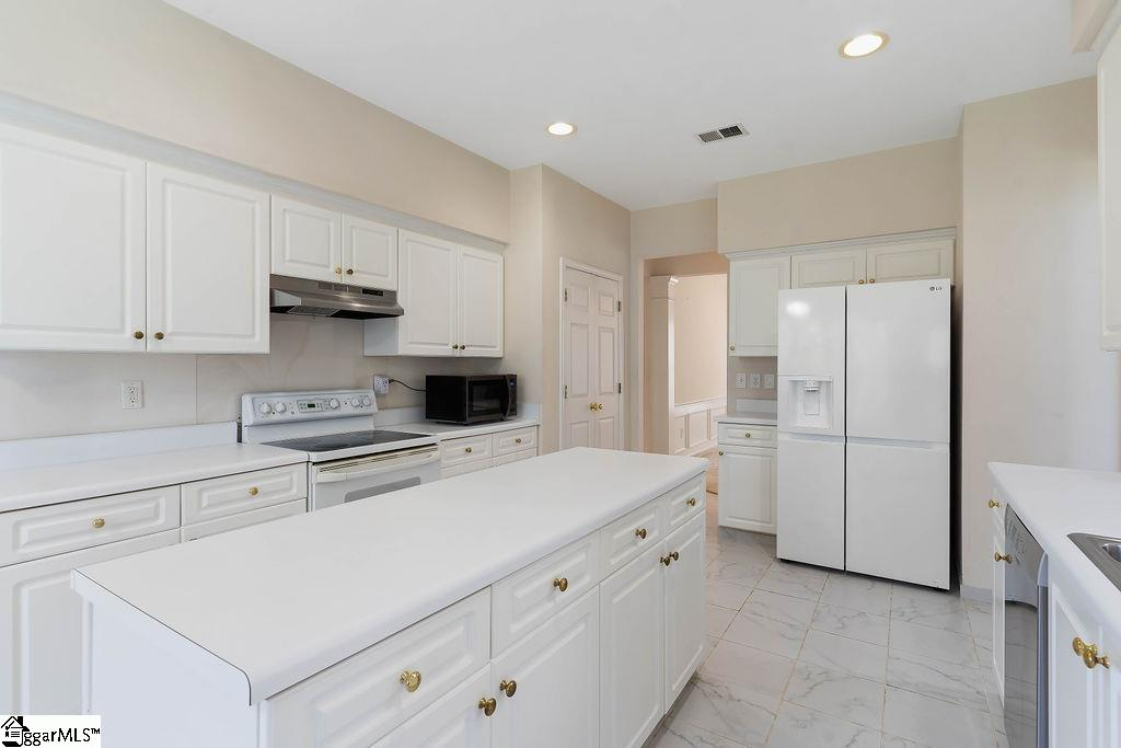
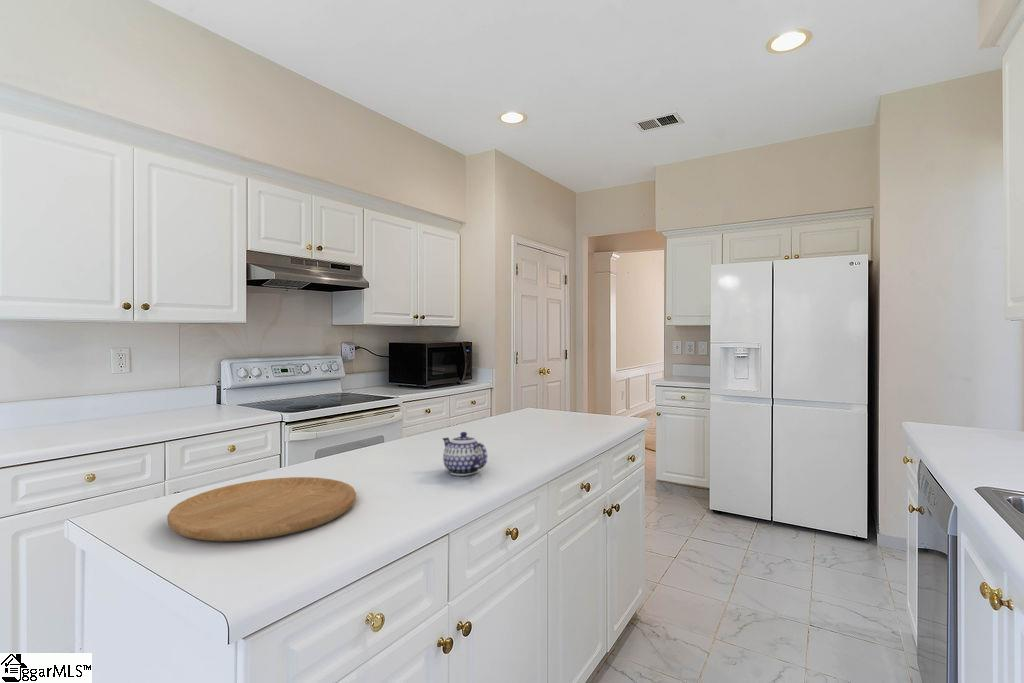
+ teapot (463, 452)
+ cutting board (268, 504)
